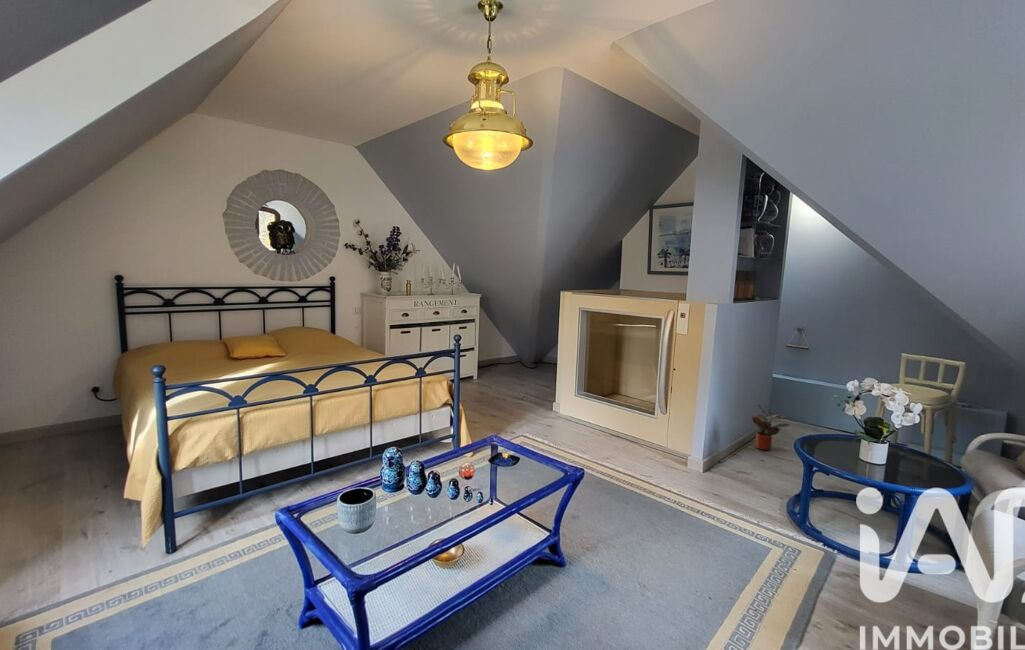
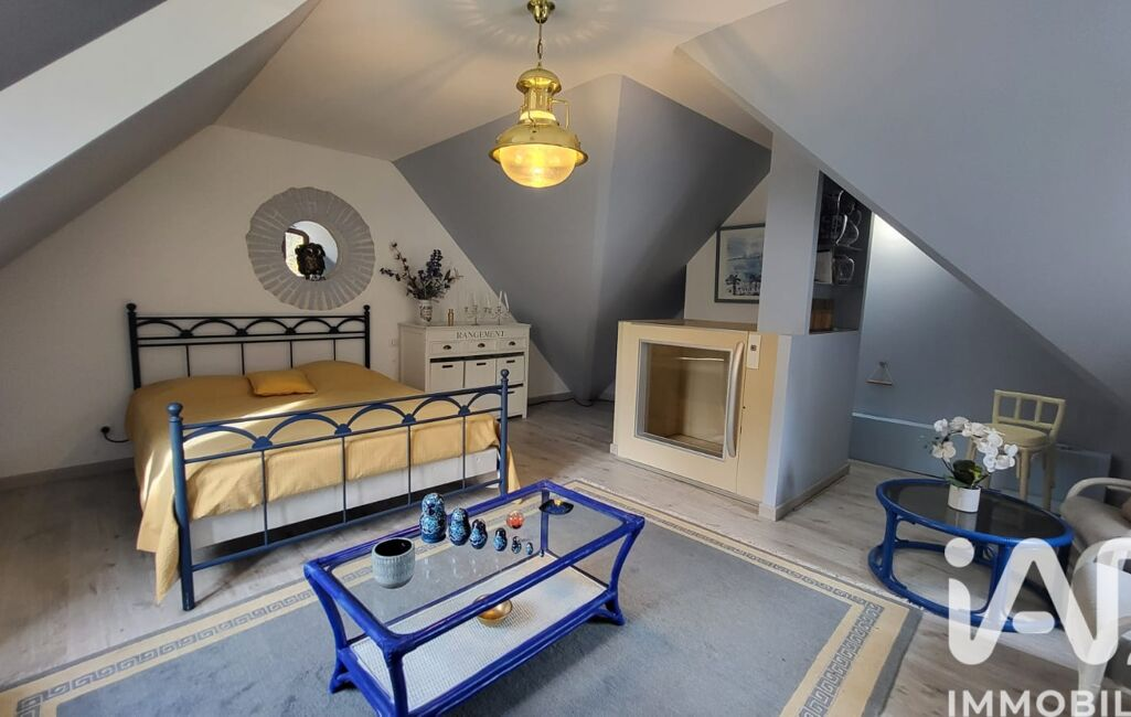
- potted plant (770, 427)
